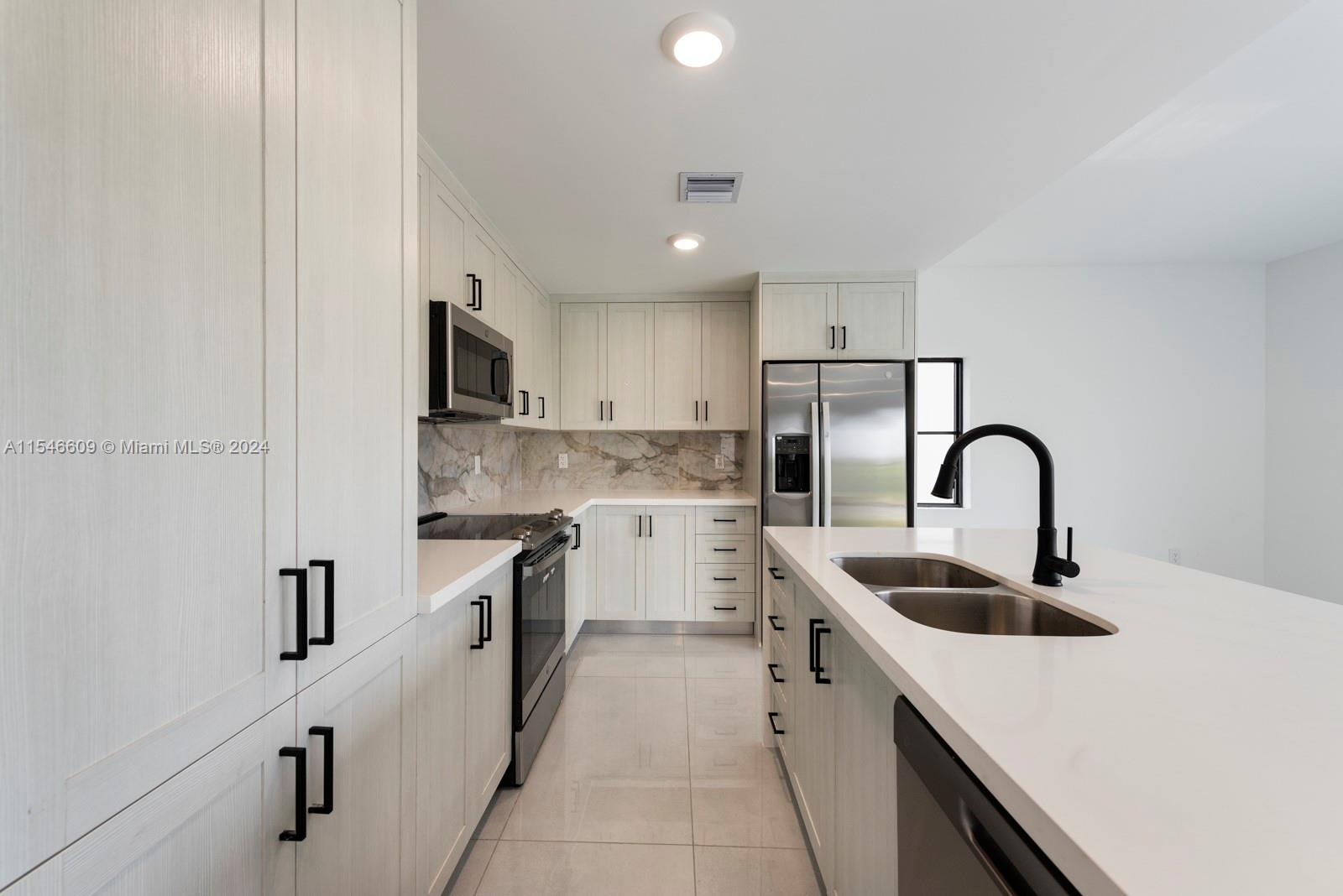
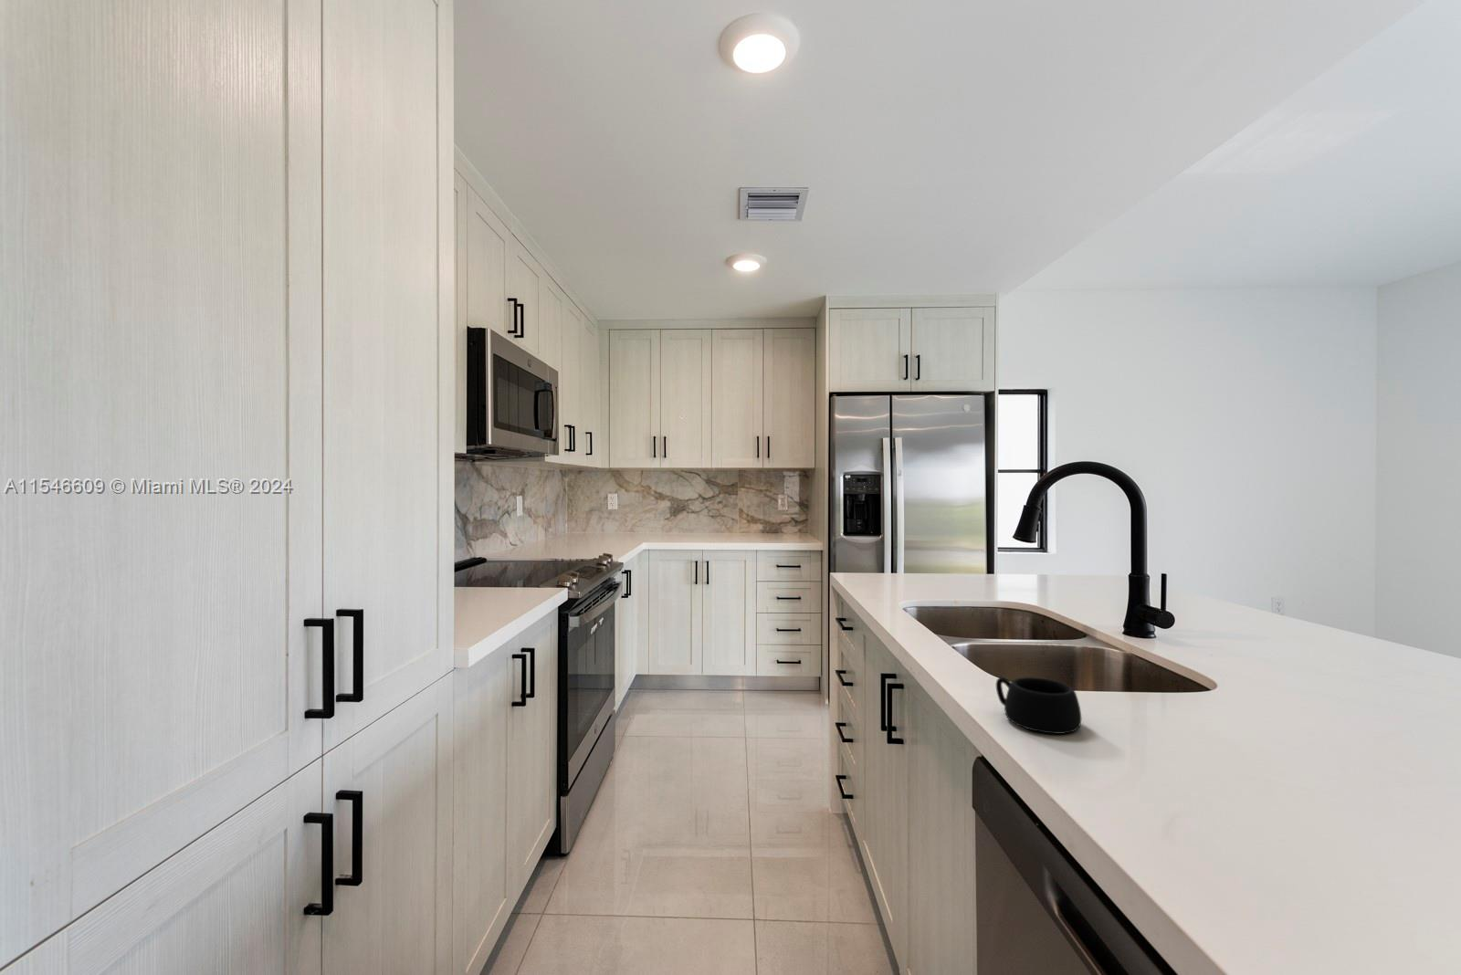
+ mug (1035, 701)
